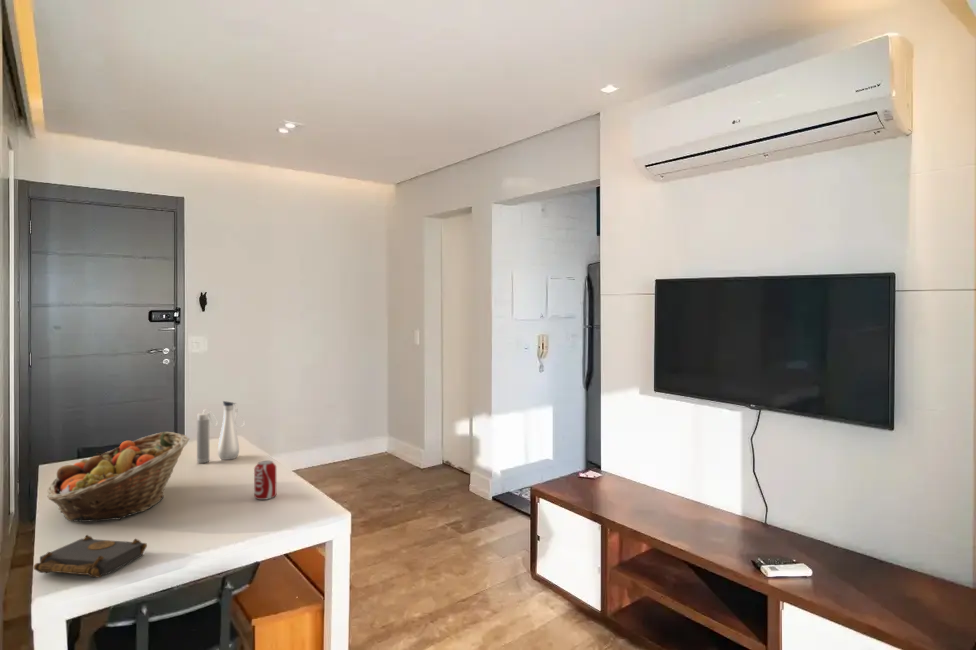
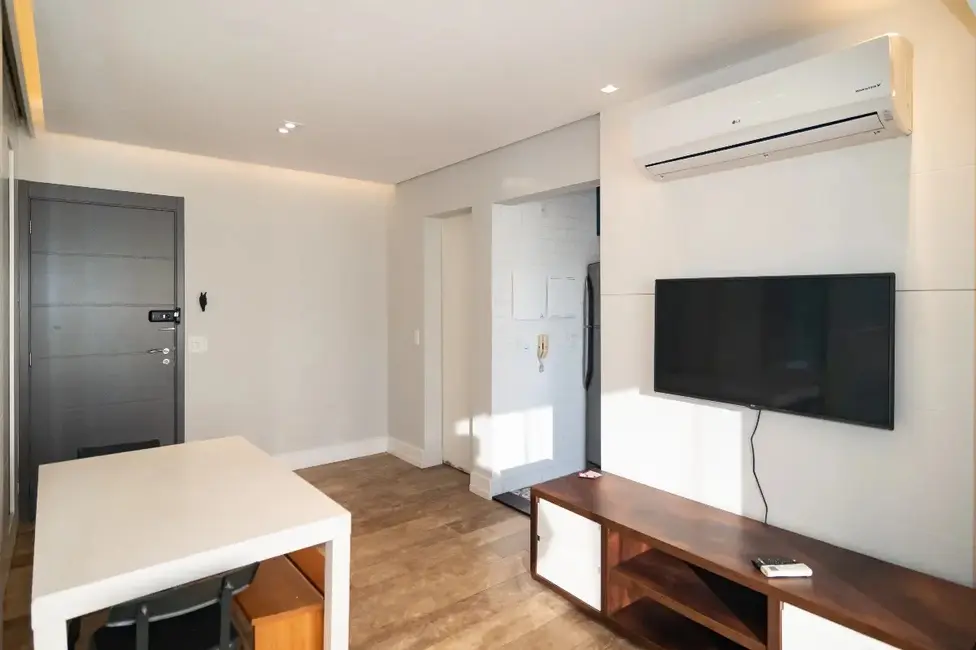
- fruit basket (121, 473)
- water bottle (221, 430)
- beverage can (265, 479)
- book (92, 555)
